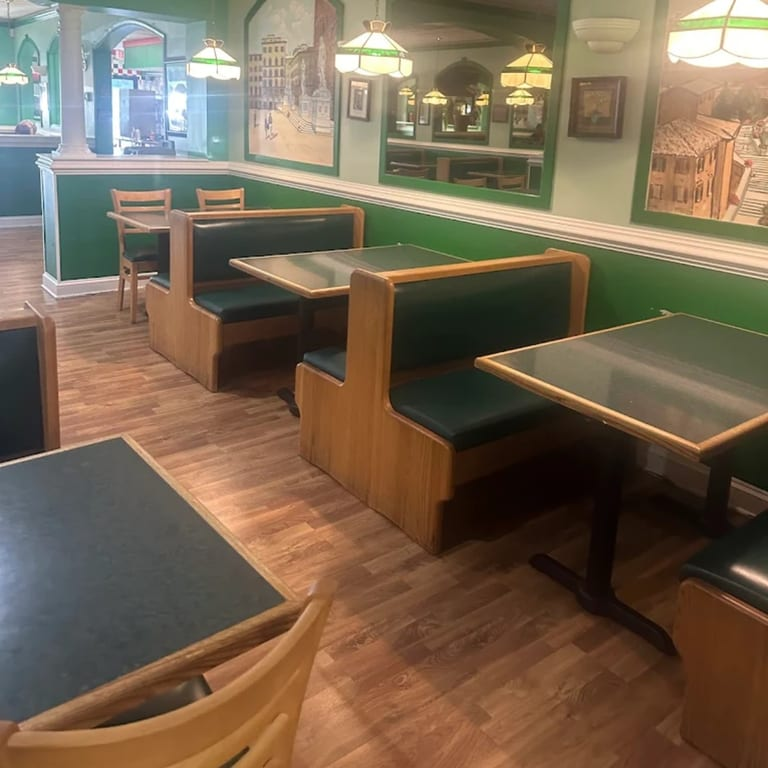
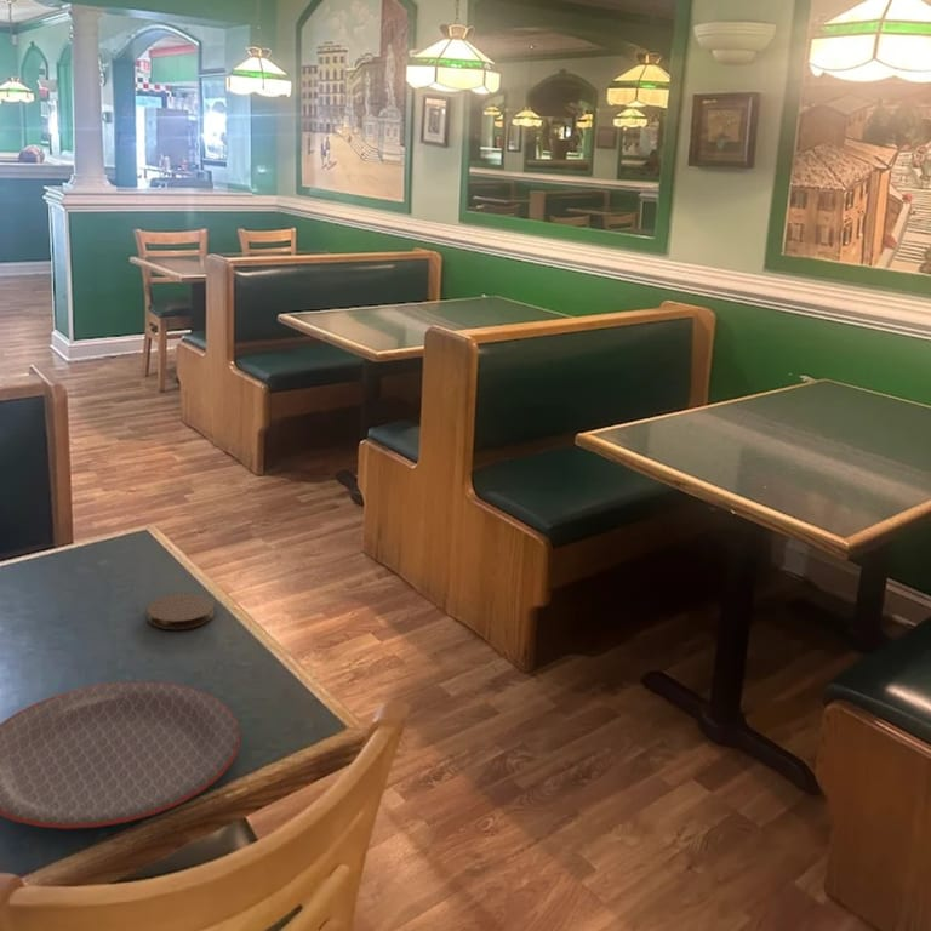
+ plate (110, 753)
+ coaster (181, 611)
